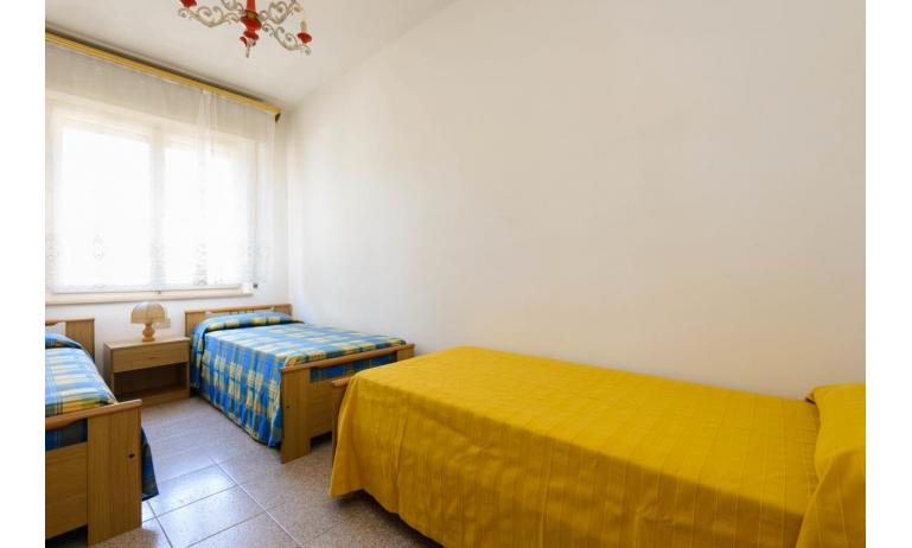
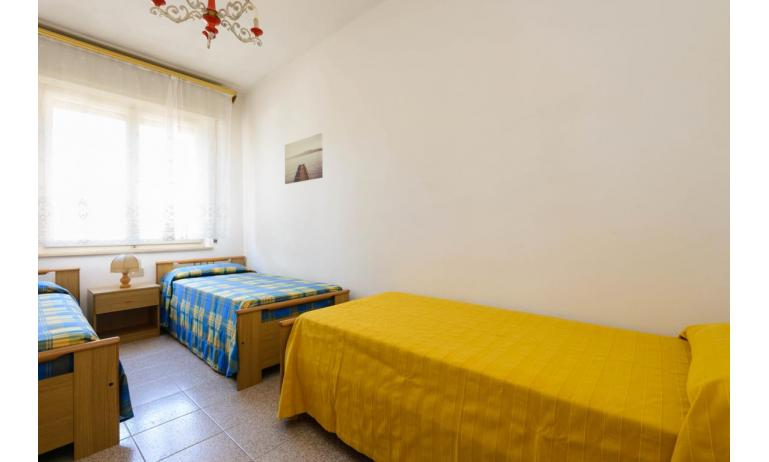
+ wall art (302, 160)
